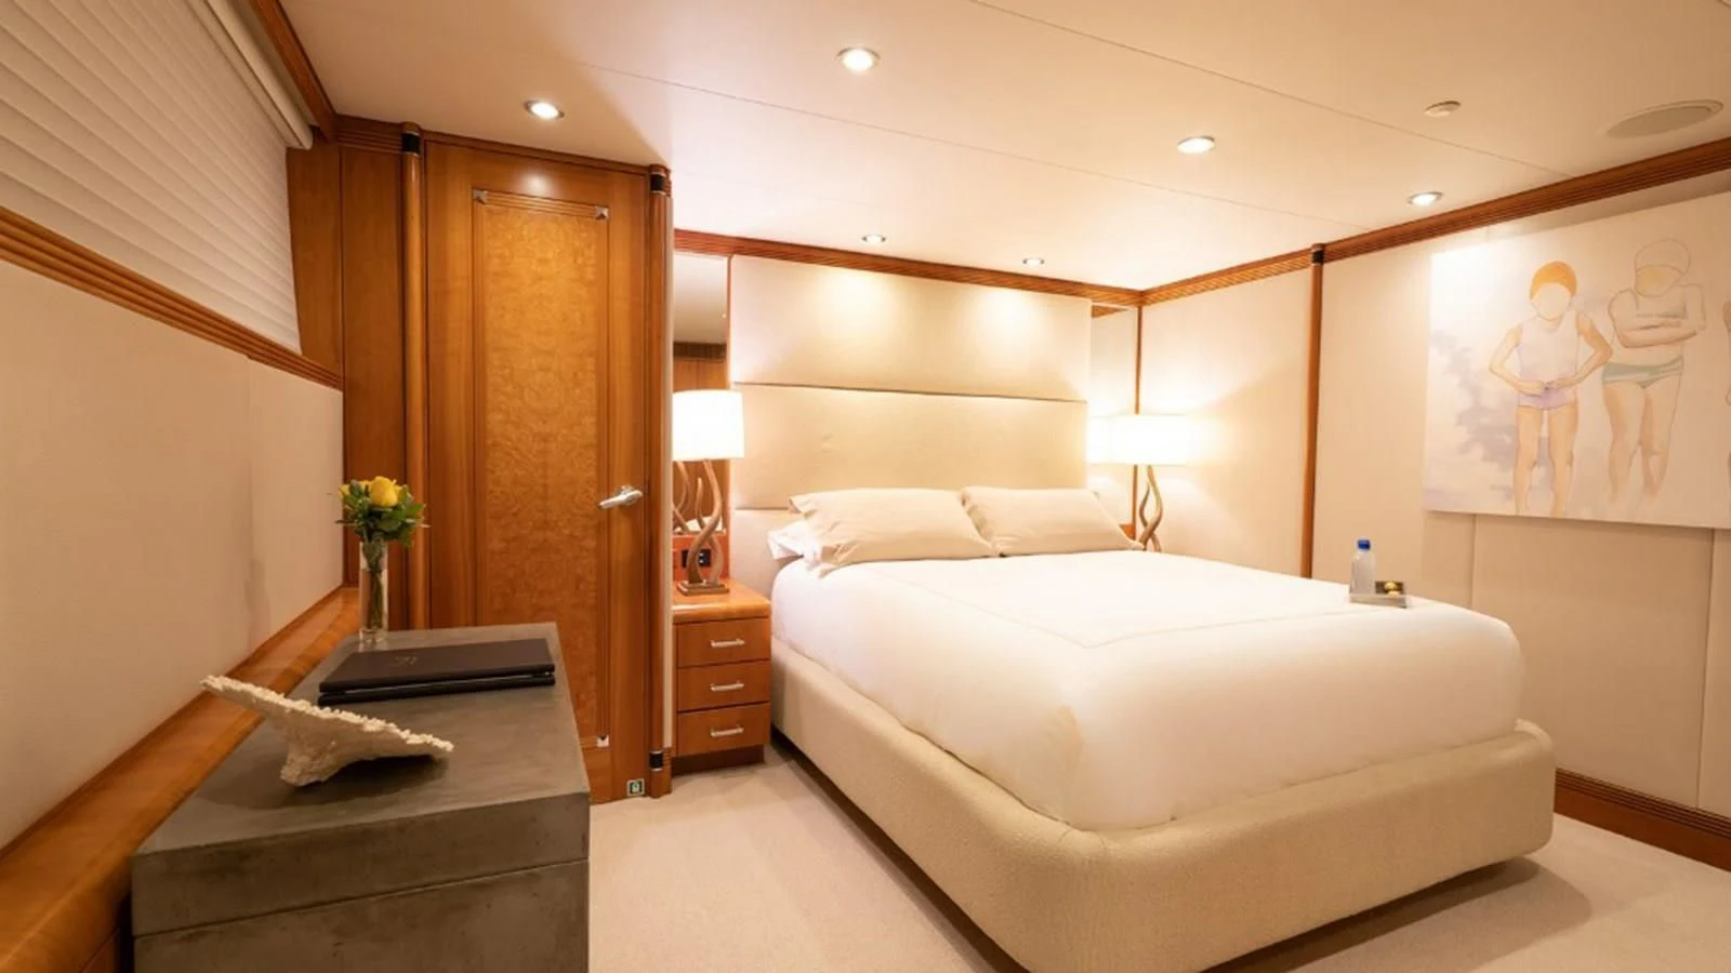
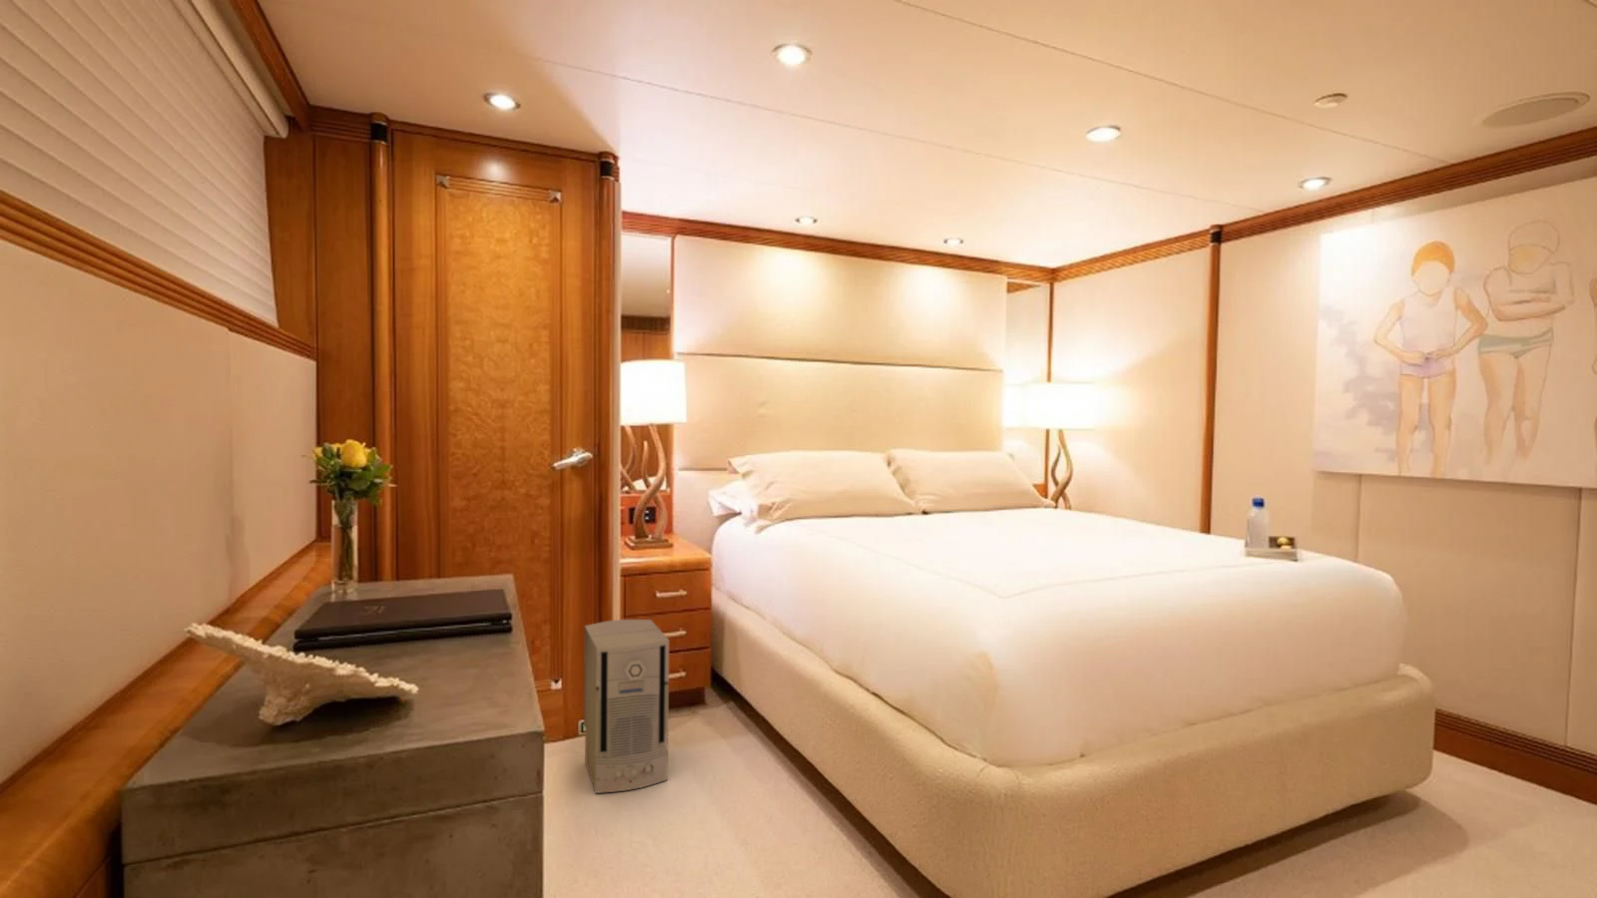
+ air purifier (625, 701)
